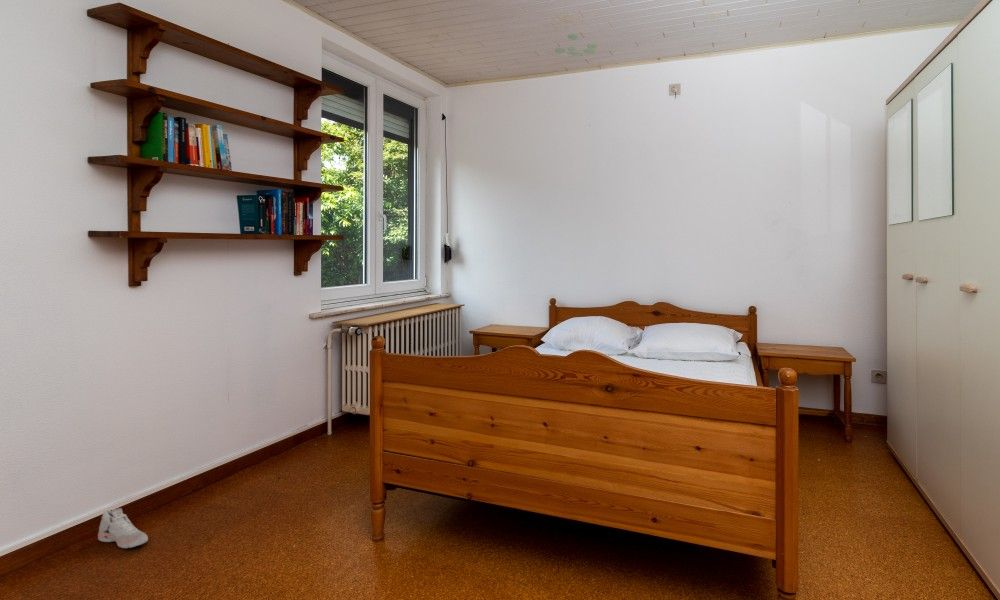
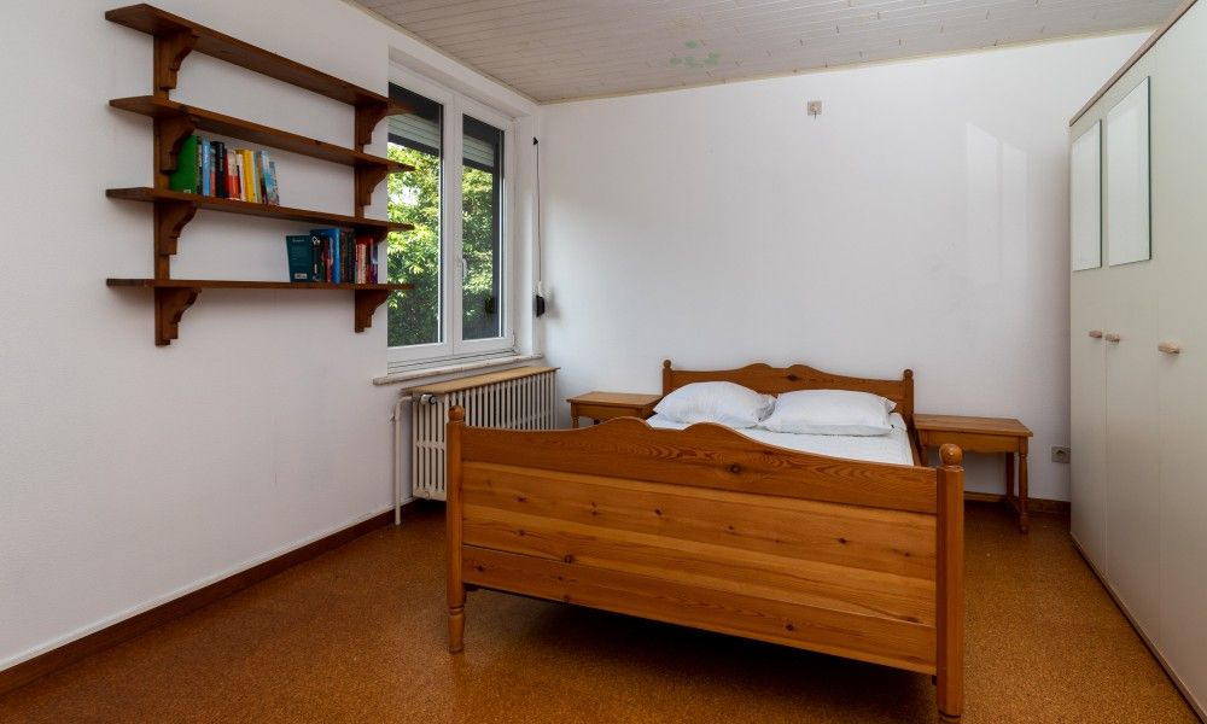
- shoe (123, 525)
